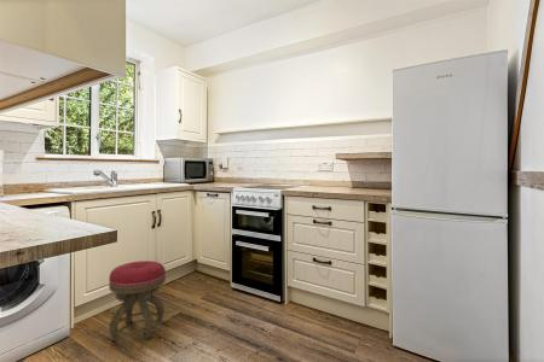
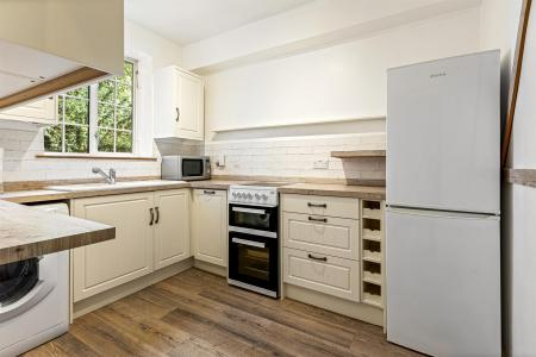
- stool (138, 297)
